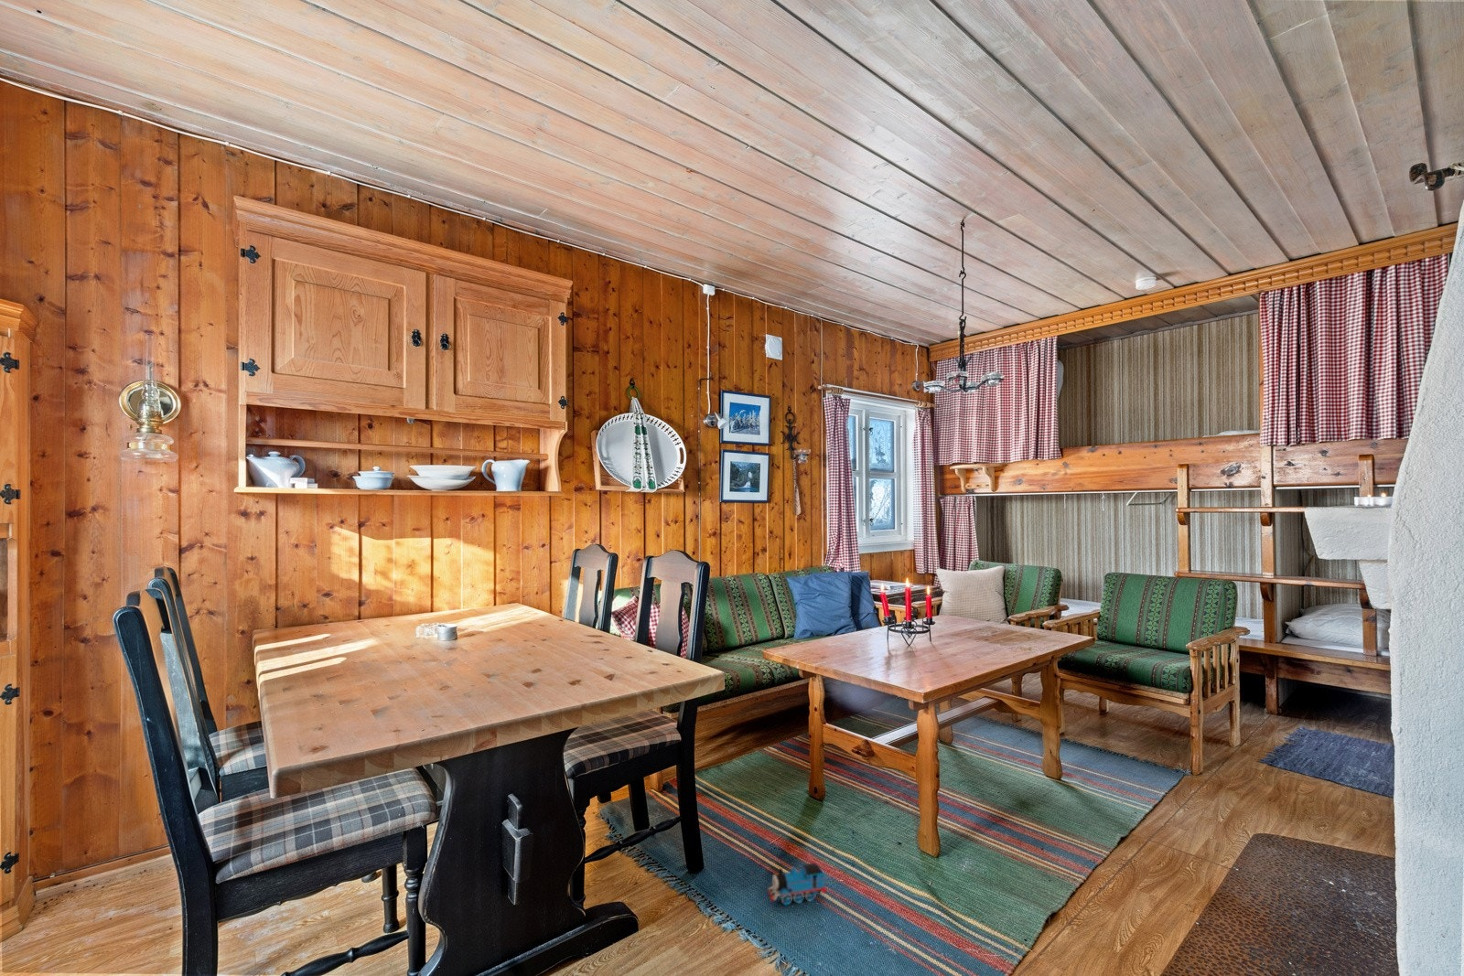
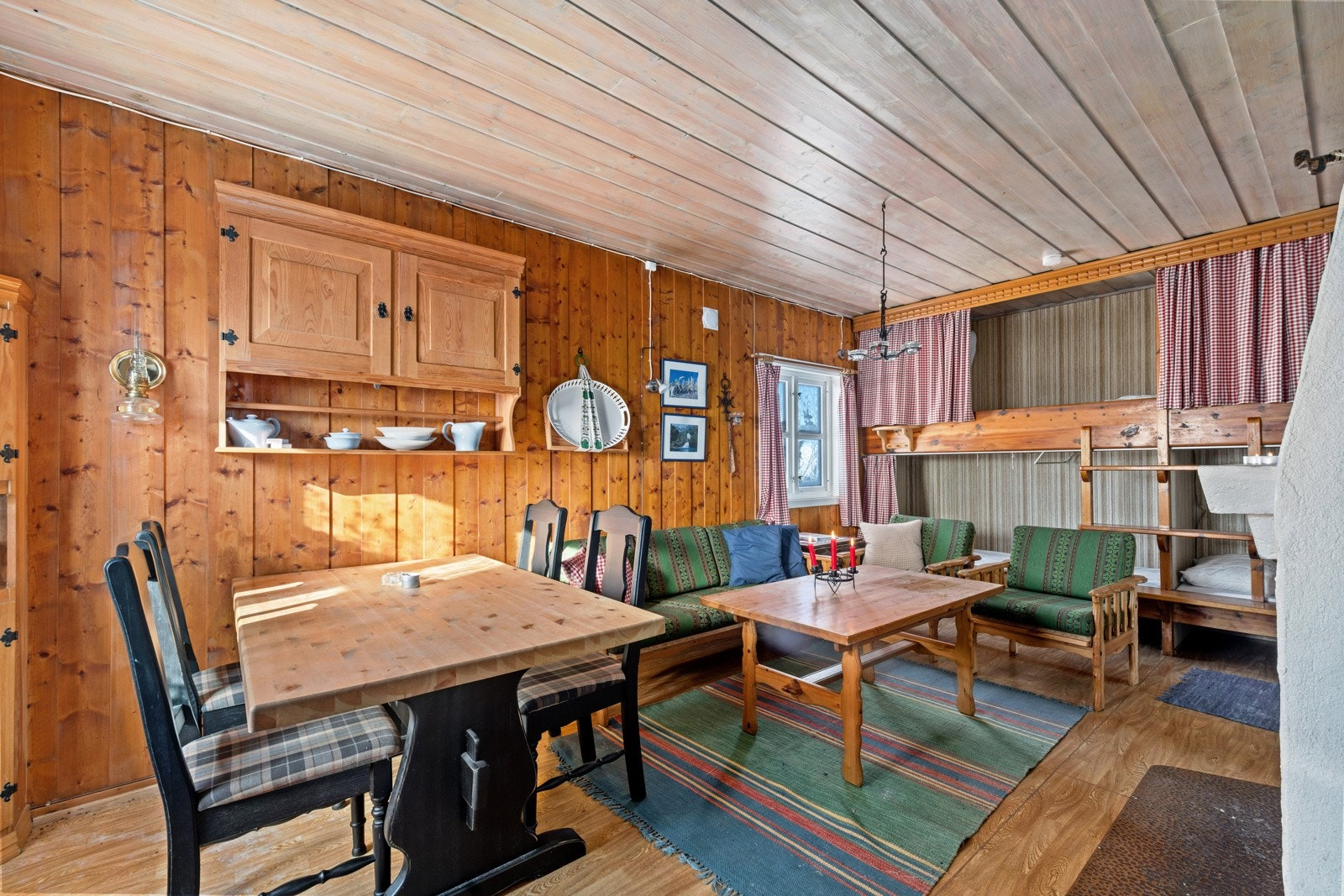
- toy train (796, 882)
